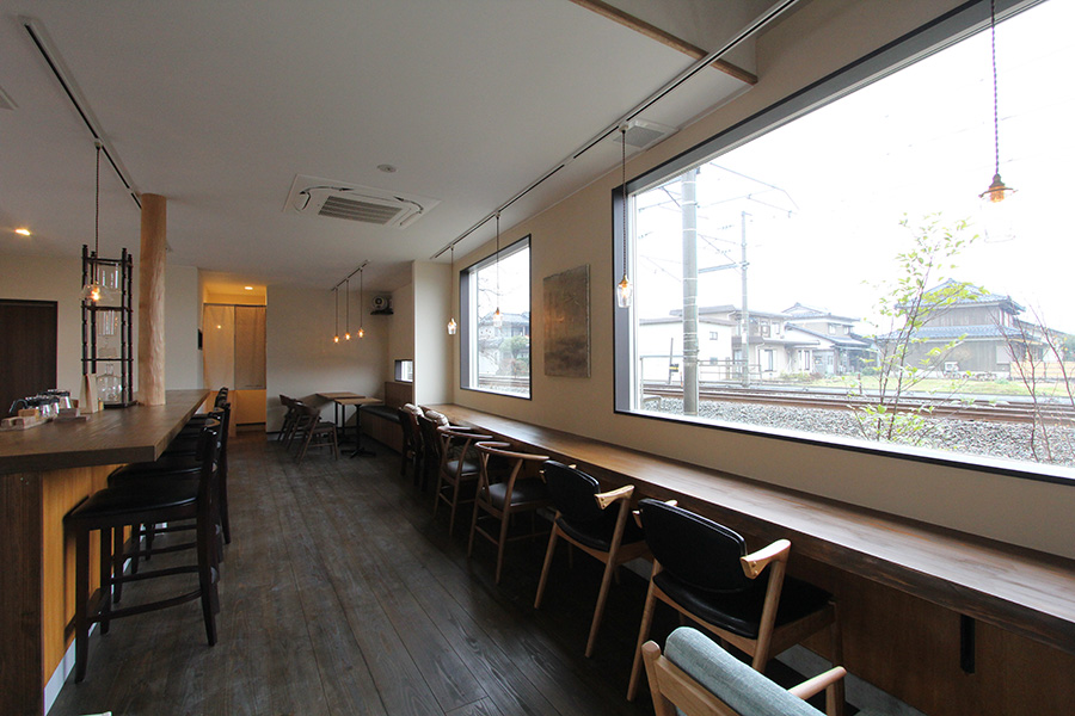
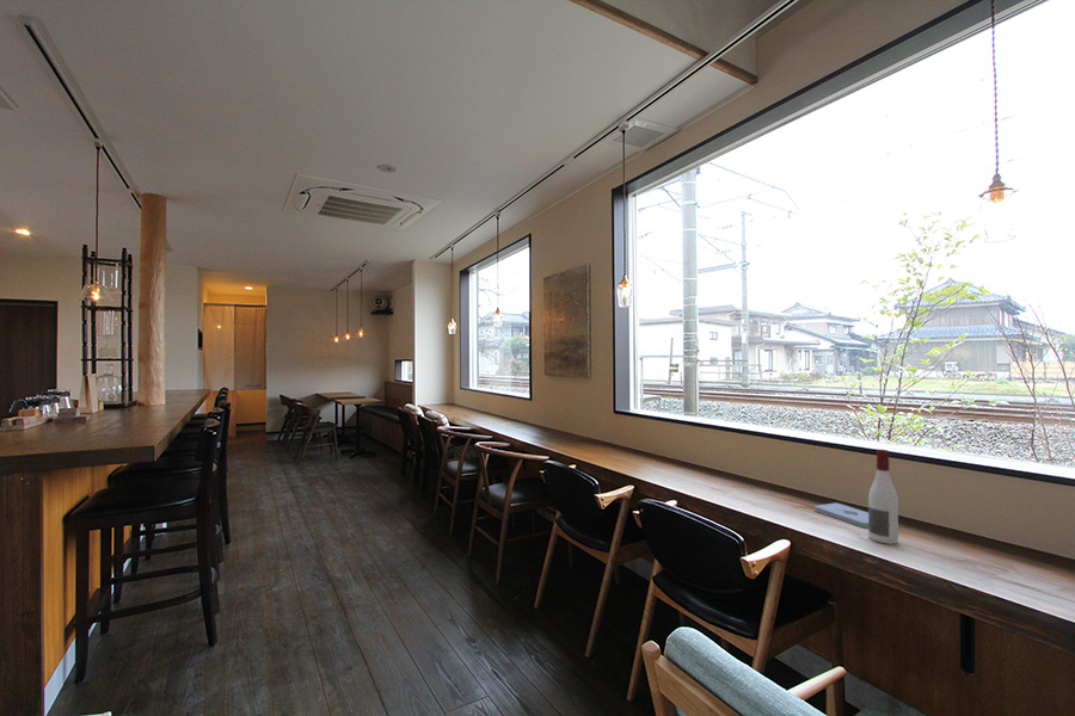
+ notepad (849, 514)
+ alcohol (883, 494)
